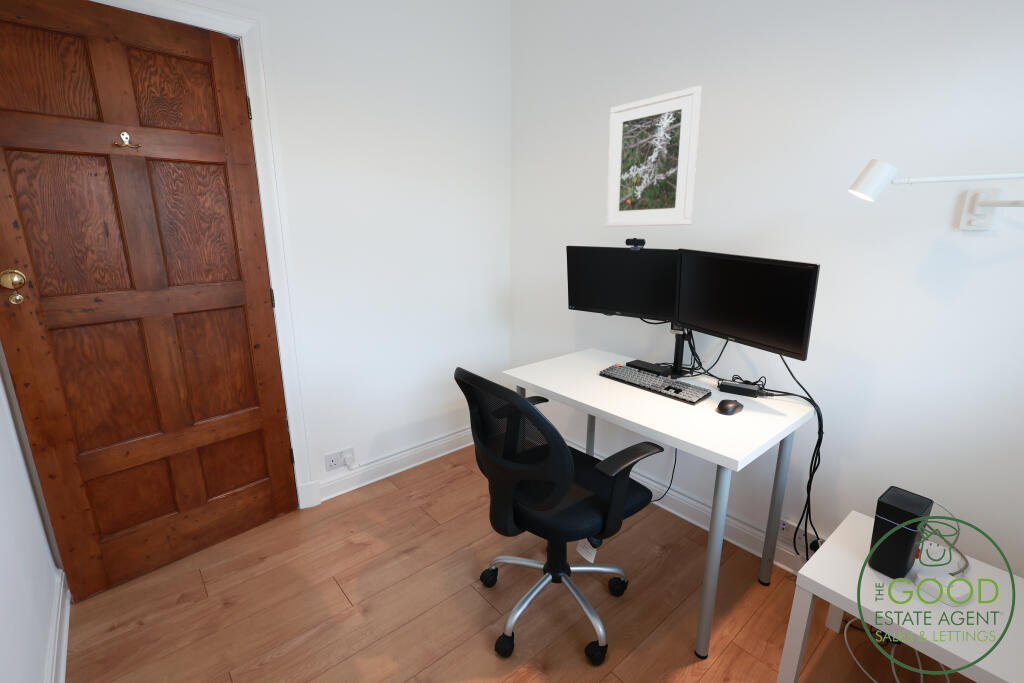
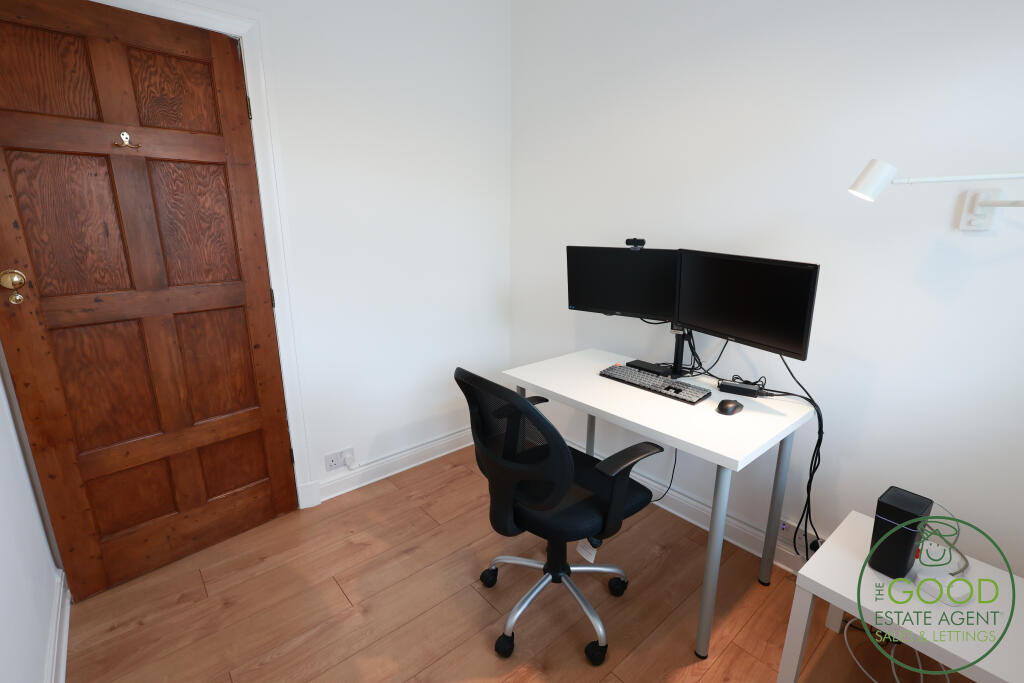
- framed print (648, 163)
